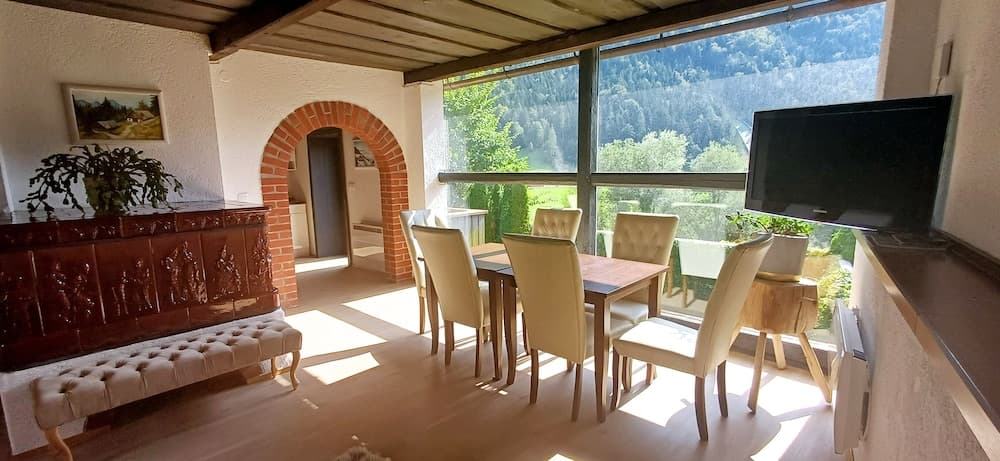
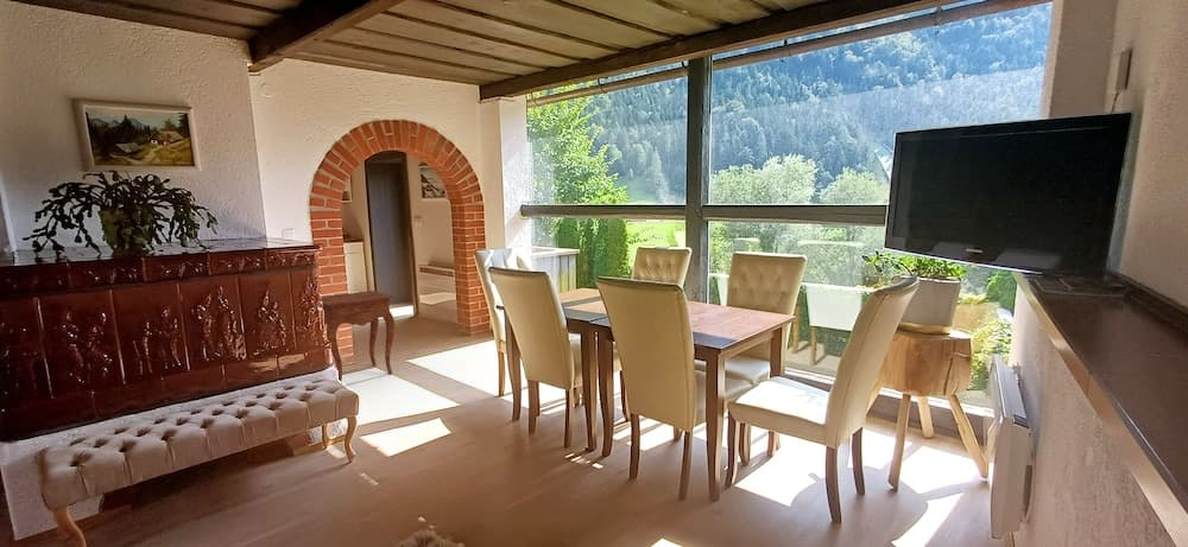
+ side table (353, 324)
